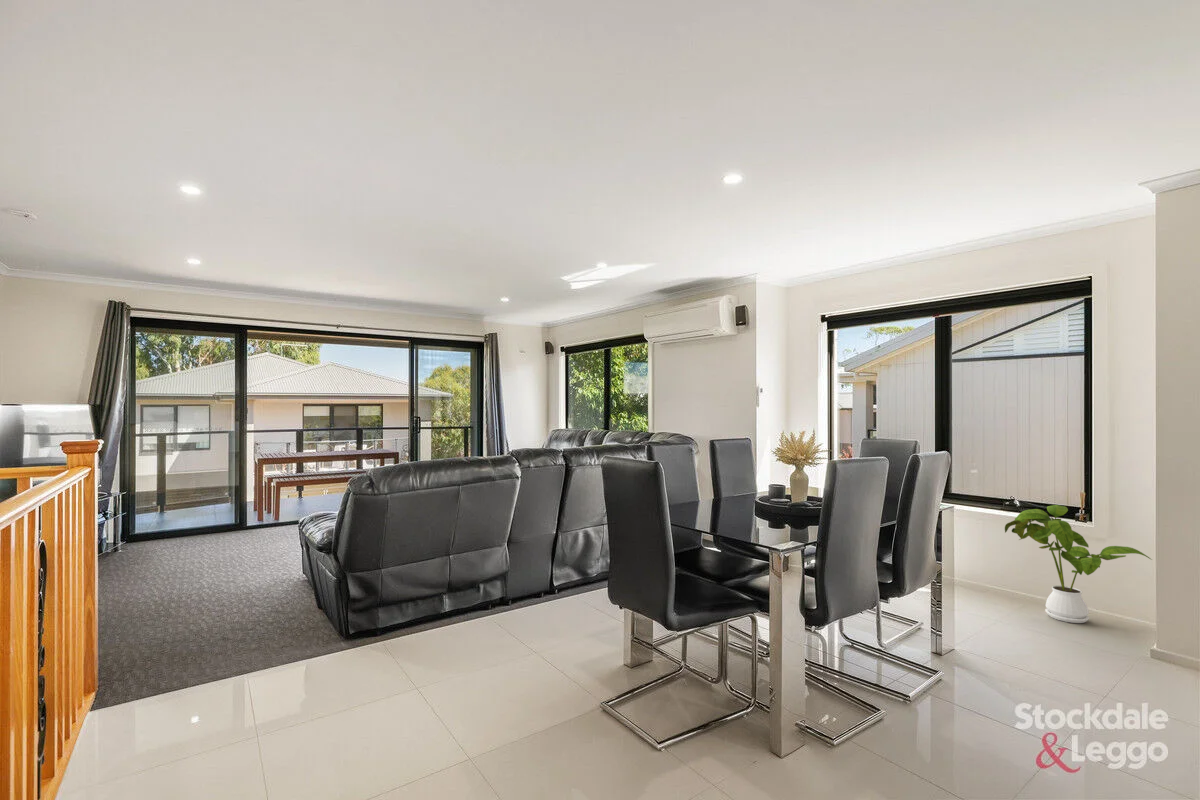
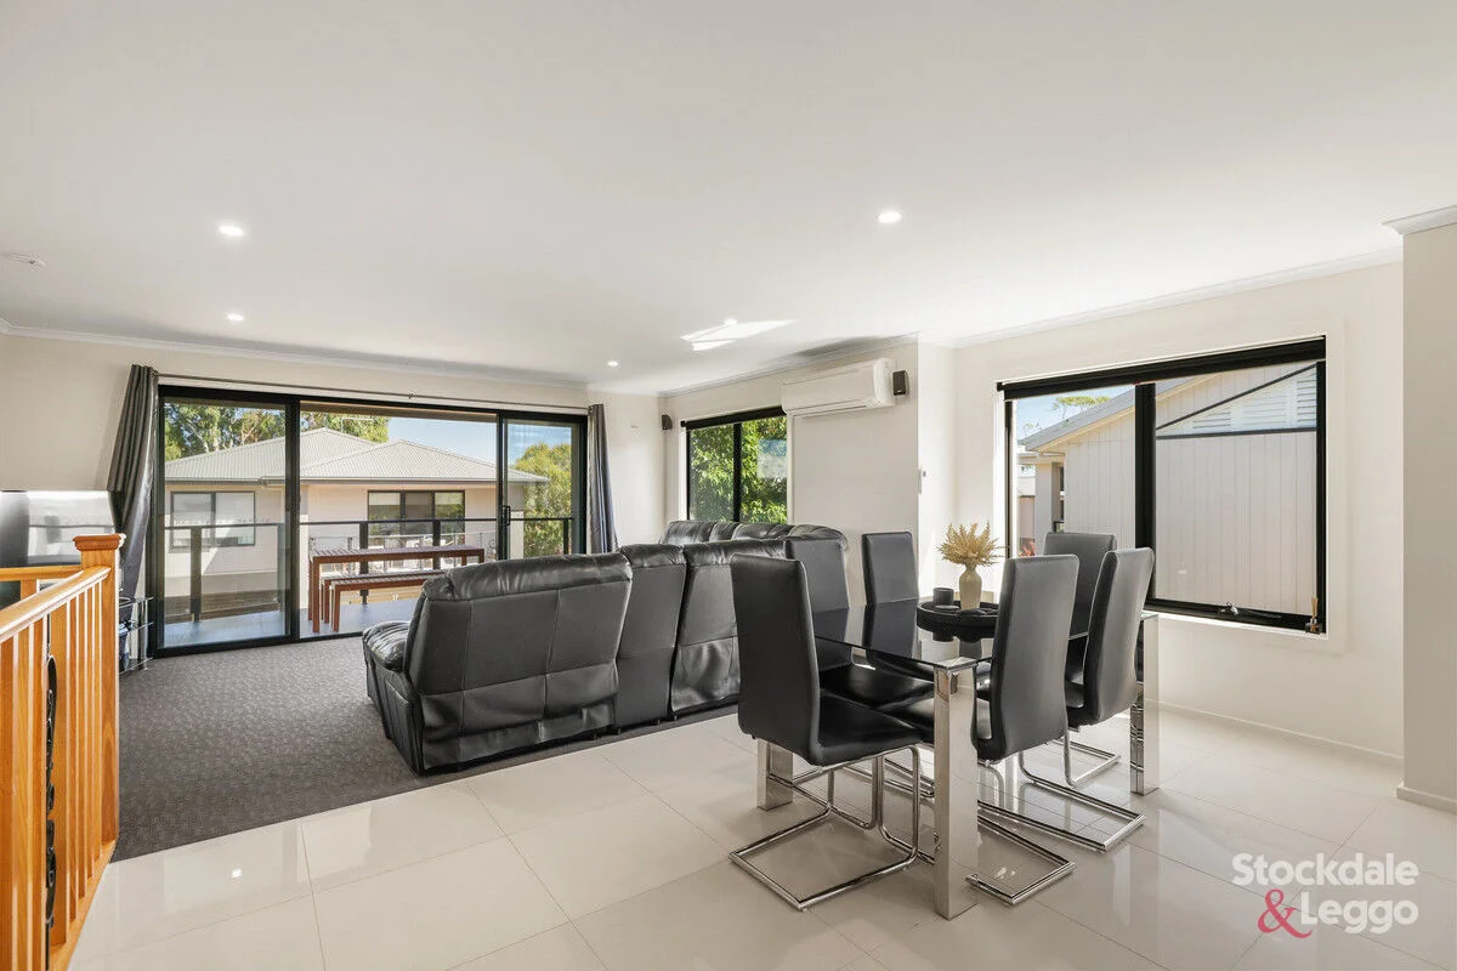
- house plant (1067, 560)
